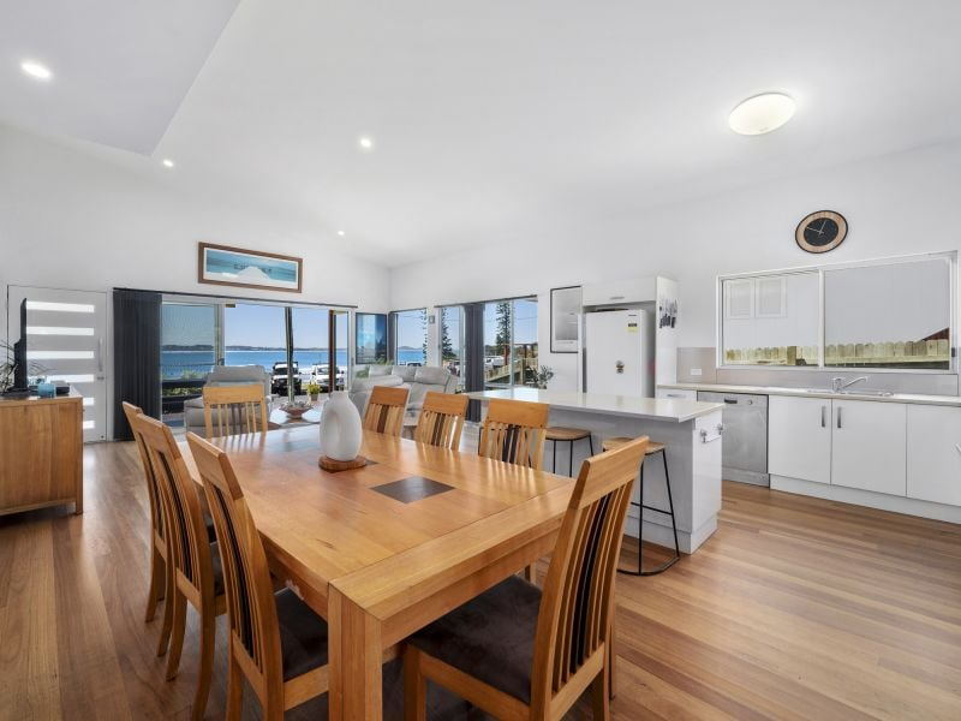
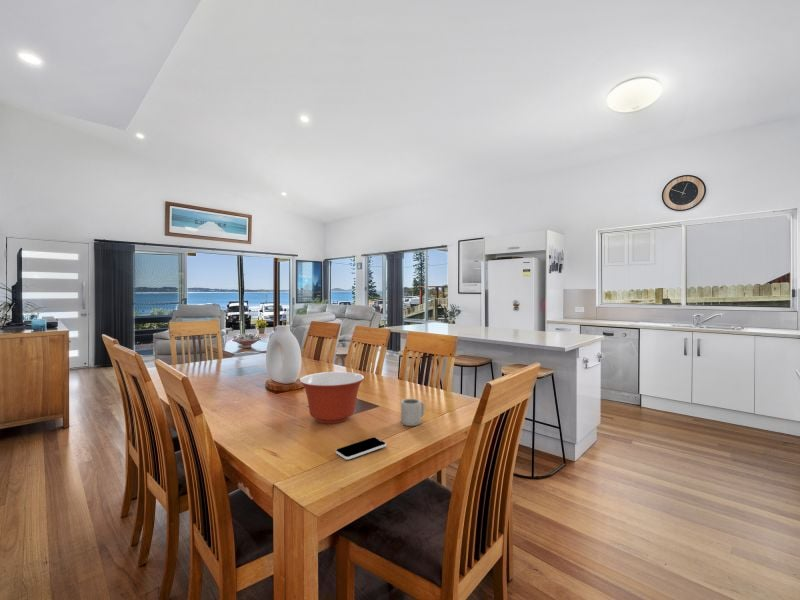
+ cup (413, 411)
+ mixing bowl (332, 398)
+ smartphone (361, 447)
